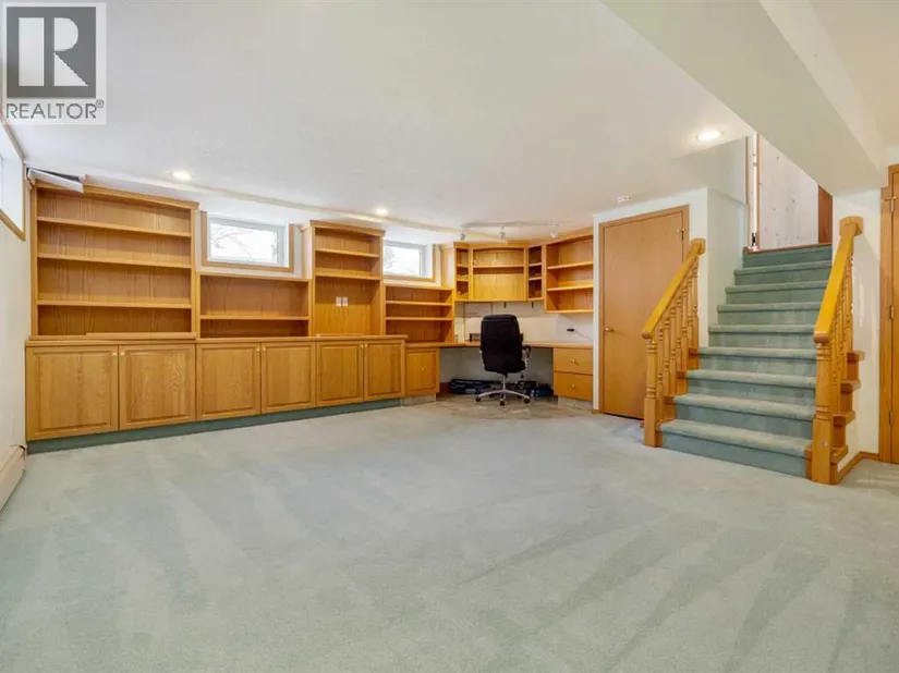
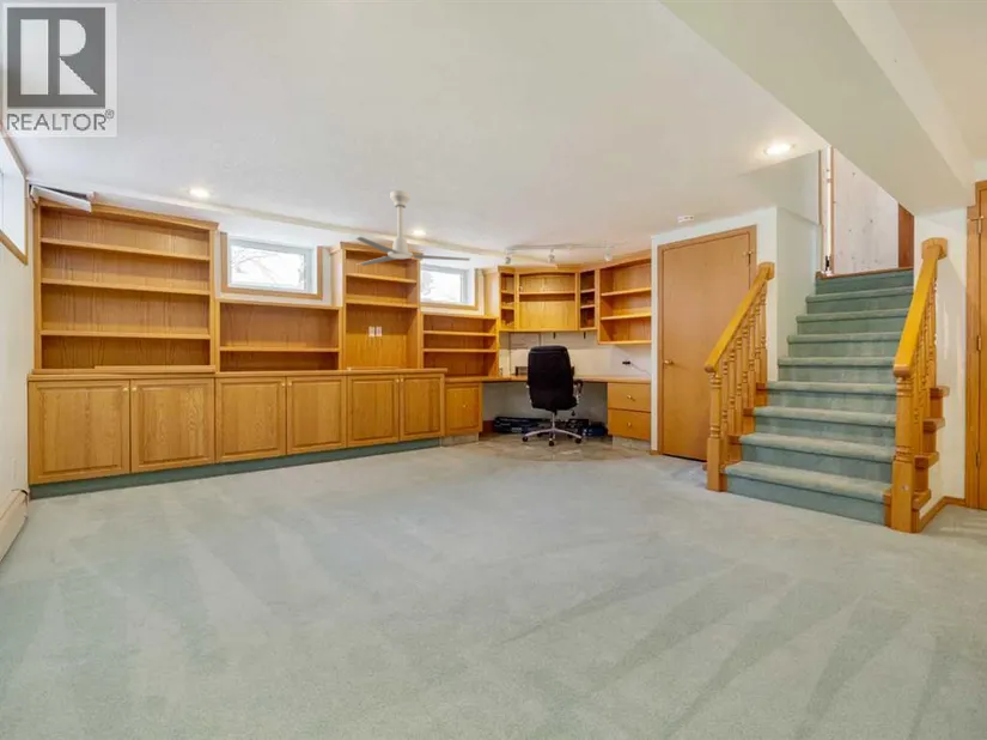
+ ceiling fan (402, 225)
